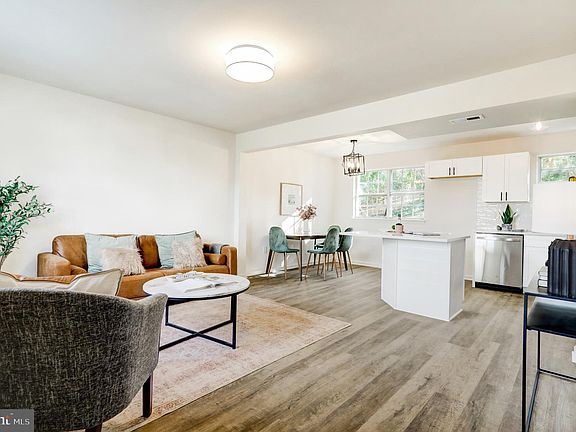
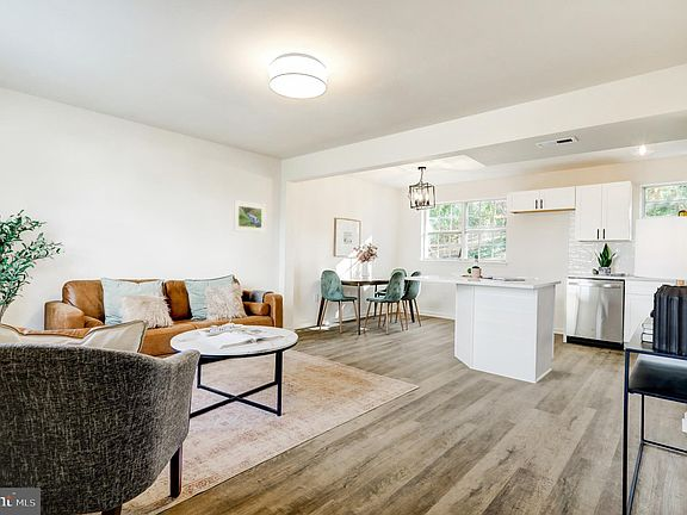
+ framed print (249, 217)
